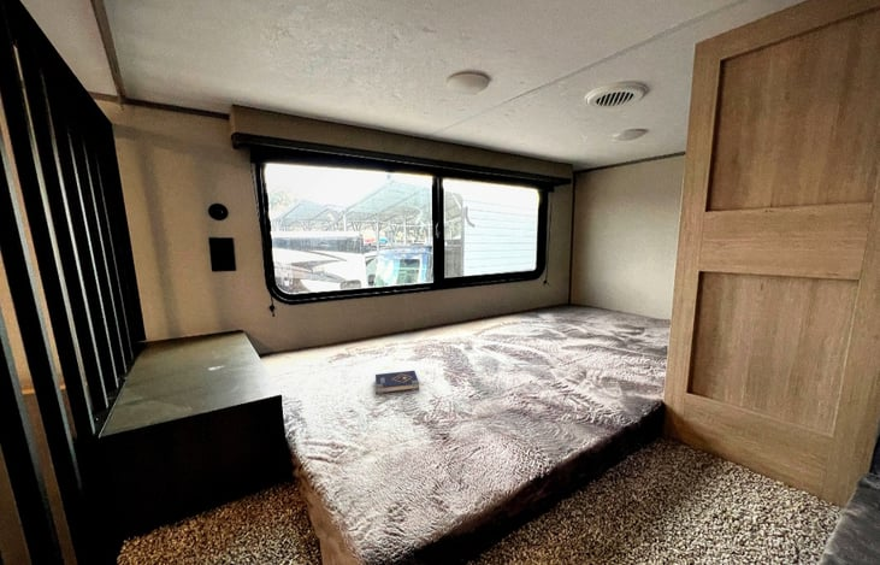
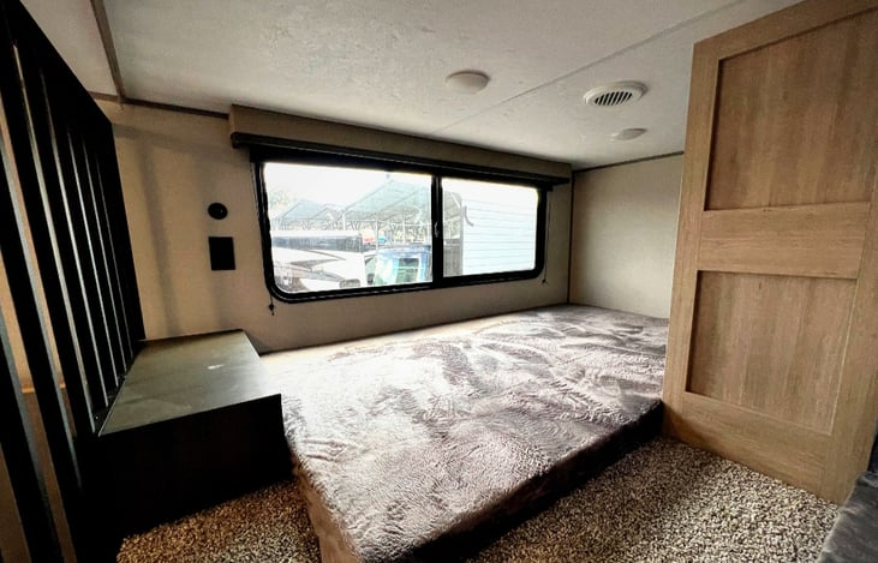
- book (396, 381)
